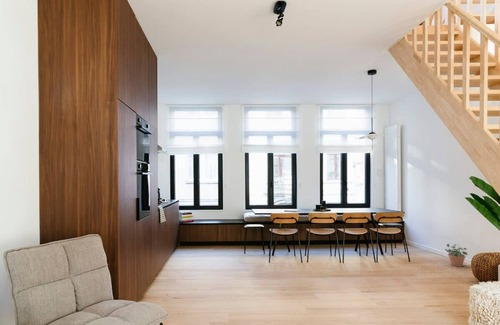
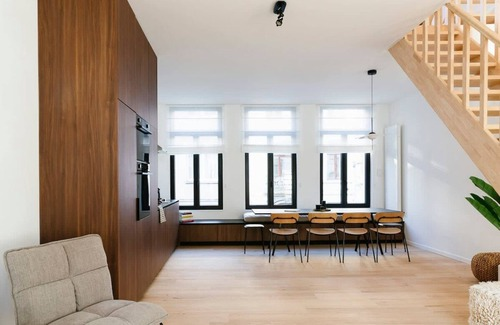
- potted plant (458, 255)
